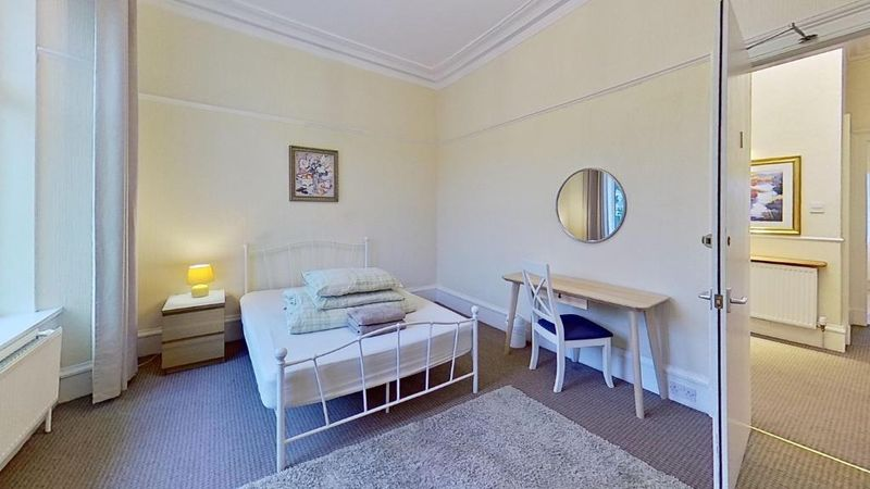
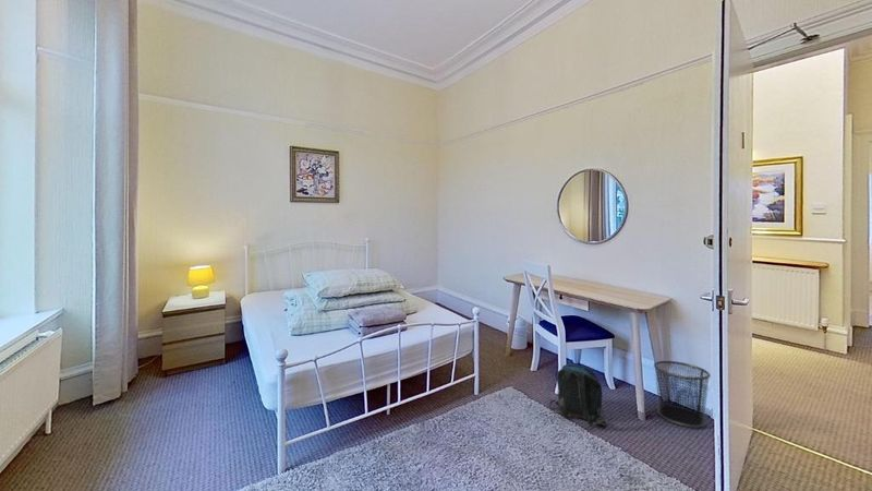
+ waste bin (680, 393)
+ backpack (578, 392)
